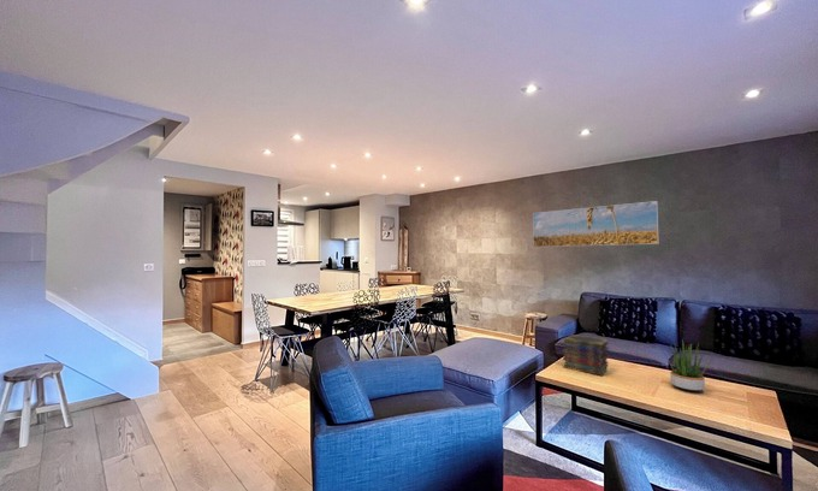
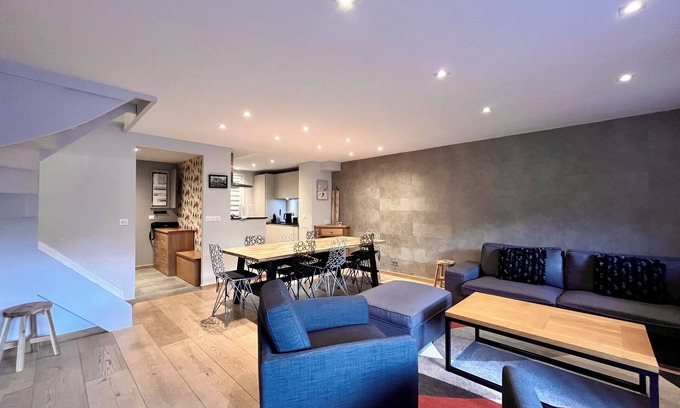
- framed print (588, 226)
- potted plant (686, 365)
- book stack (586, 354)
